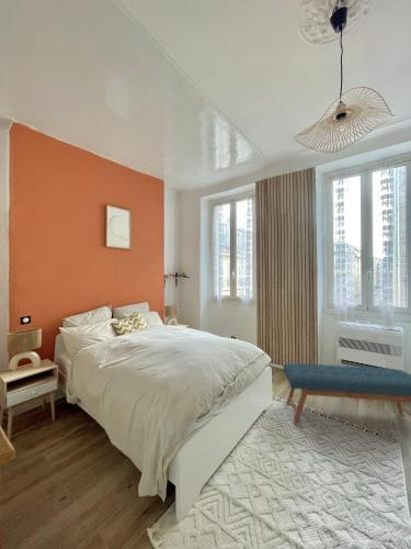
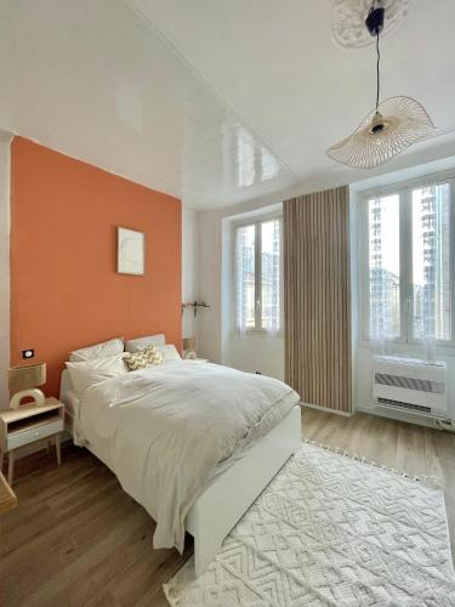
- bench (350, 394)
